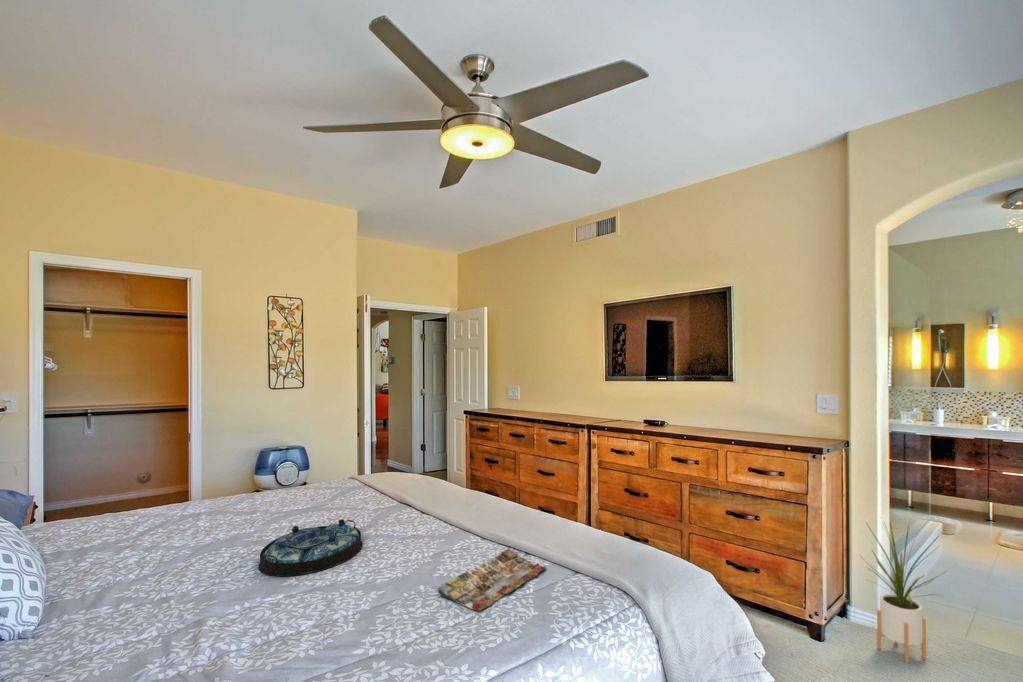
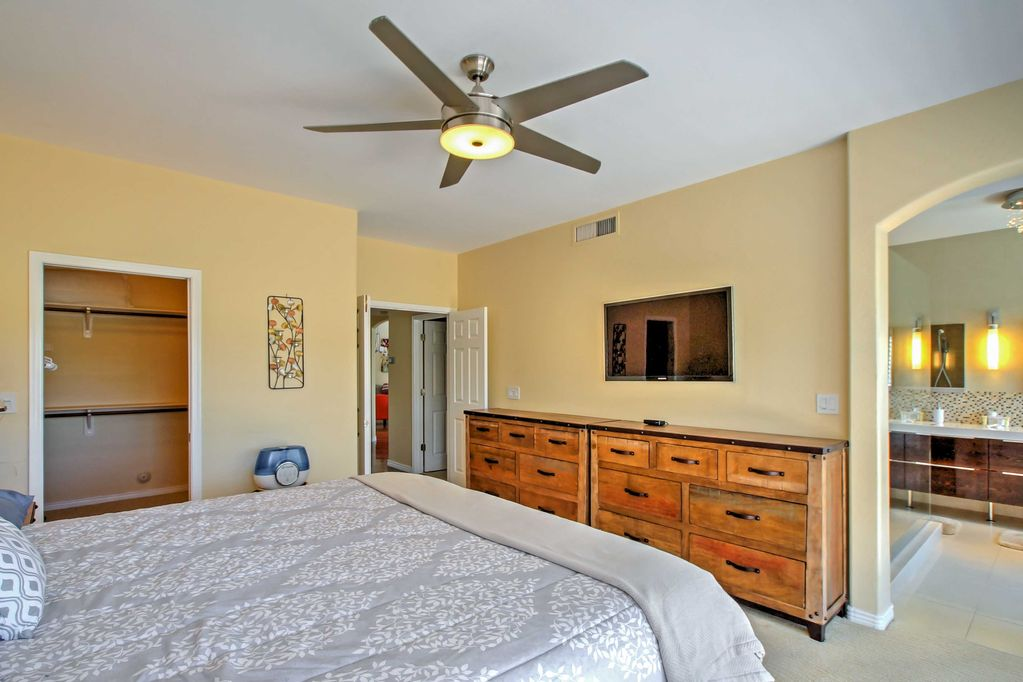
- magazine (496, 576)
- serving tray (313, 541)
- house plant (901, 585)
